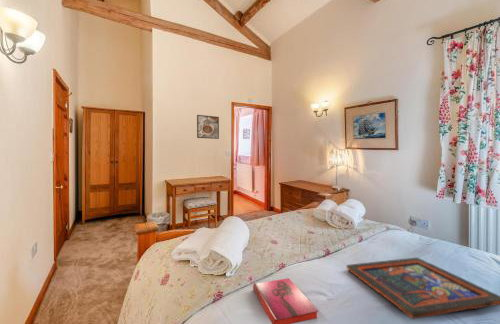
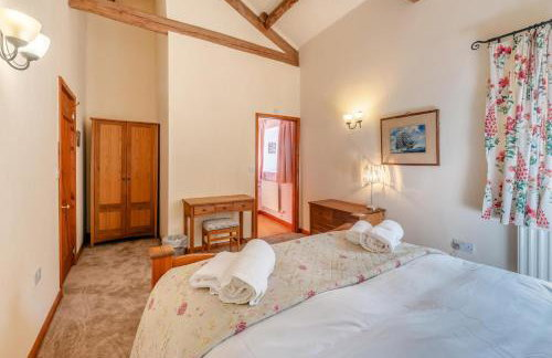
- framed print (208, 127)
- hardback book (282, 299)
- religious icon (415, 281)
